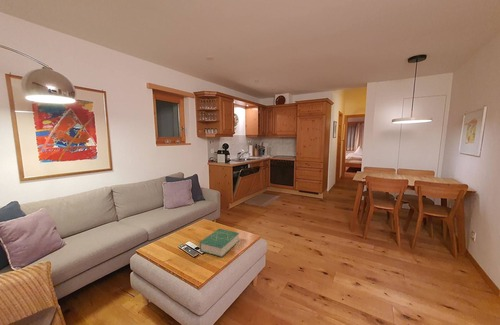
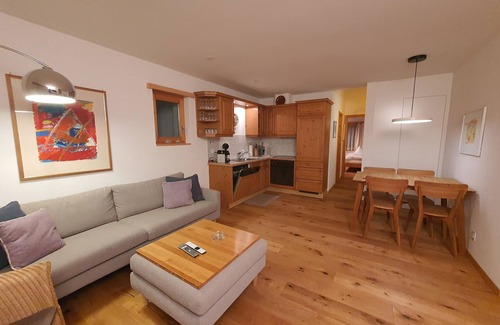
- book (220, 241)
